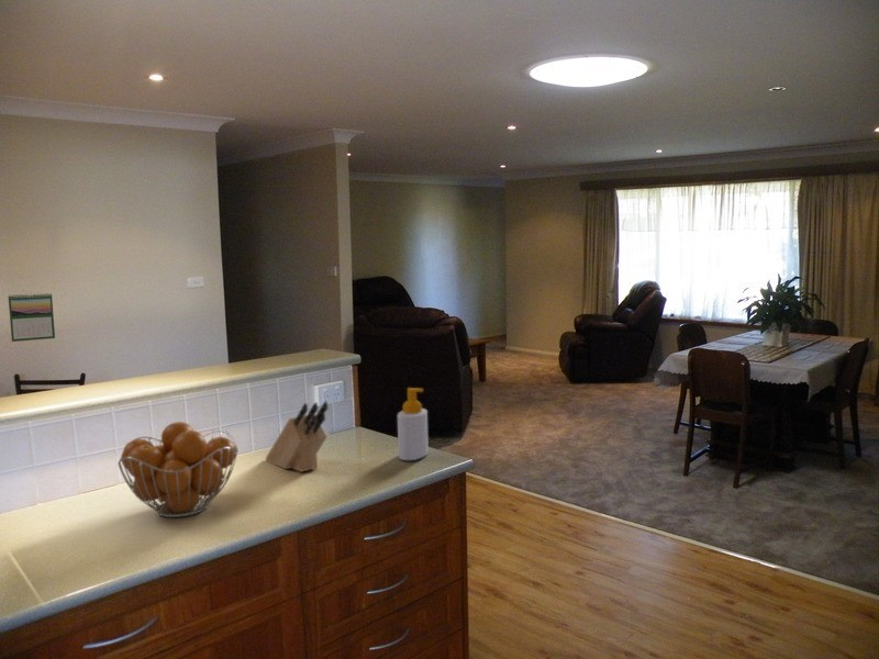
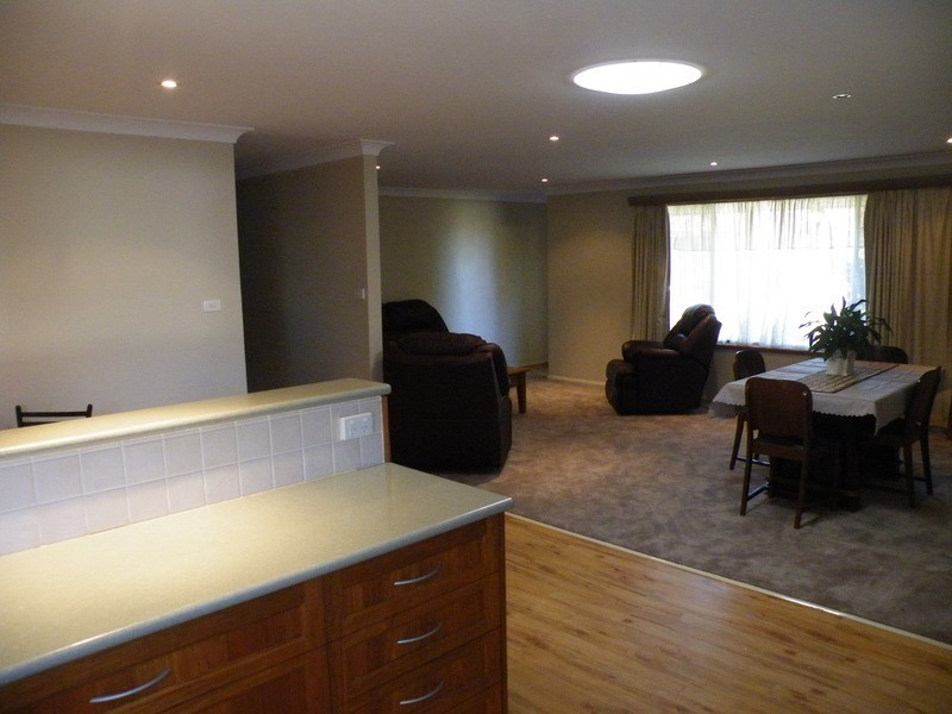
- soap bottle (412, 422)
- fruit basket (180, 468)
- knife block (298, 432)
- calendar (32, 316)
